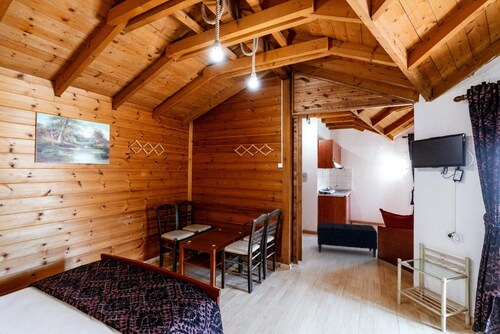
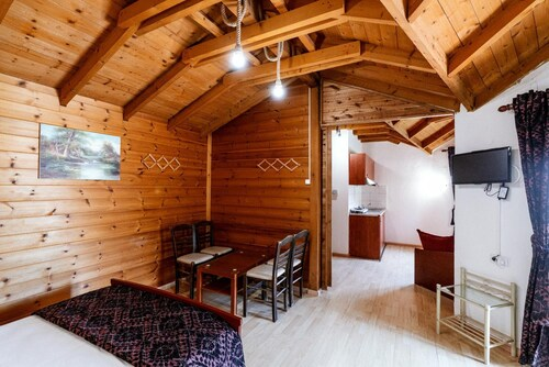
- bench (345, 238)
